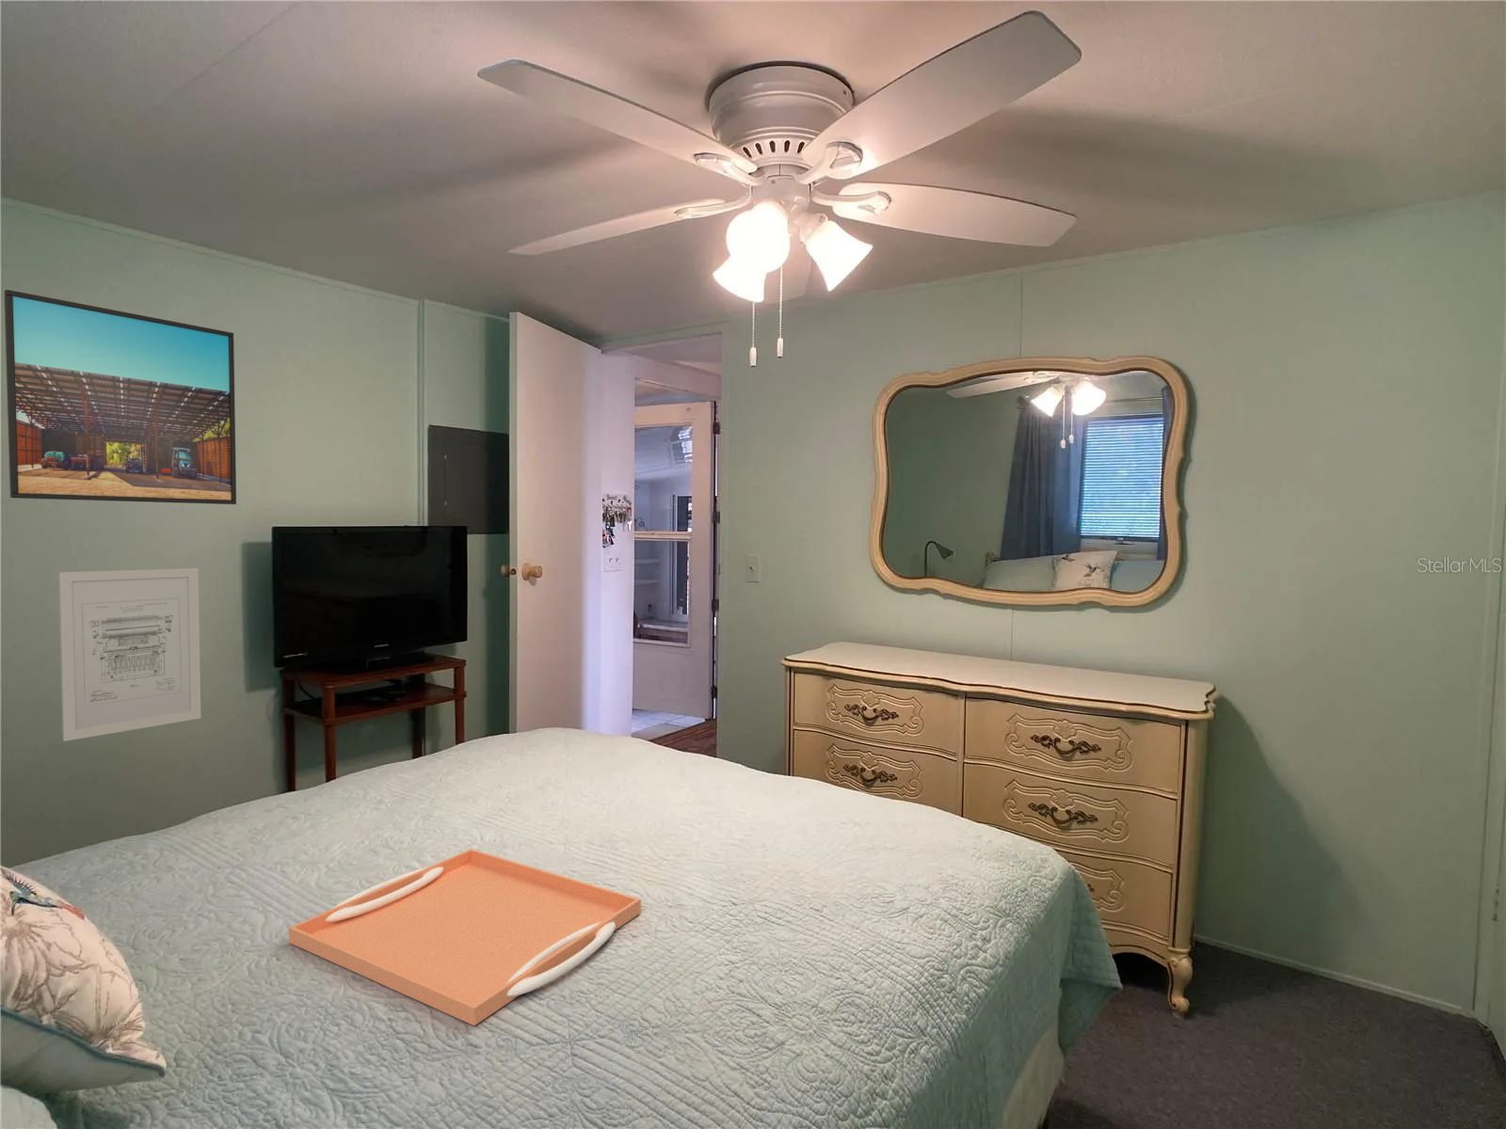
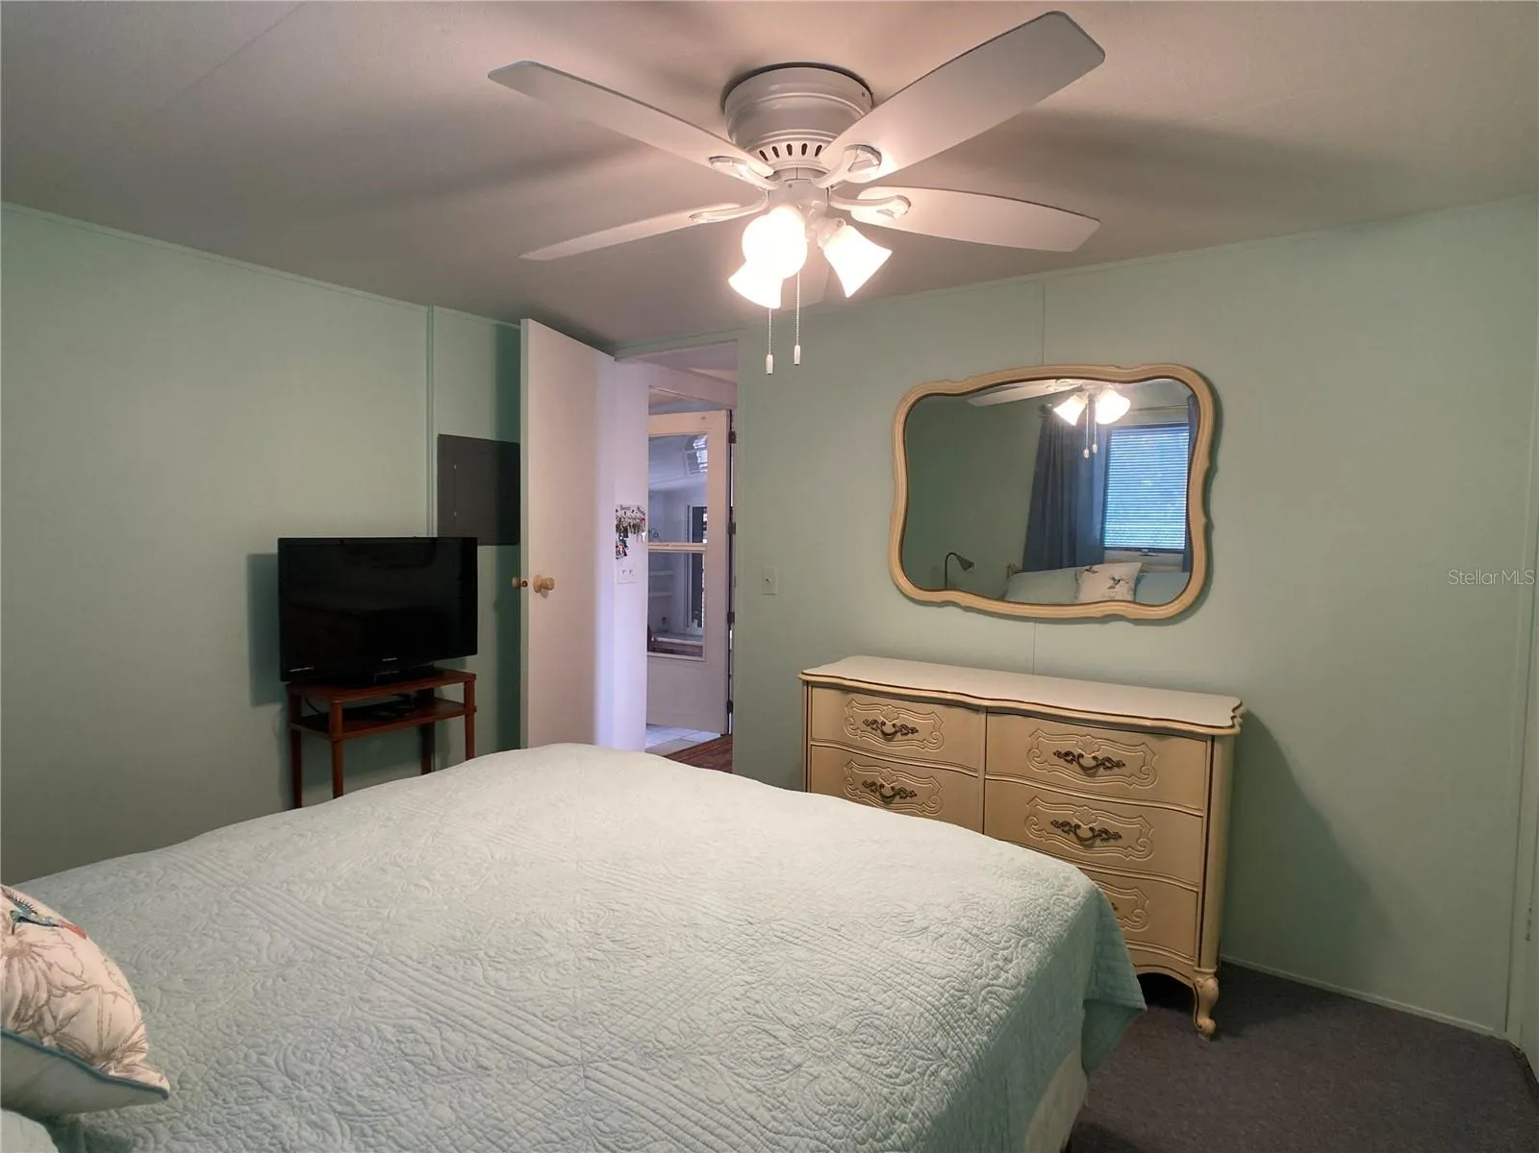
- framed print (132, 408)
- serving tray (472, 919)
- wall art (134, 649)
